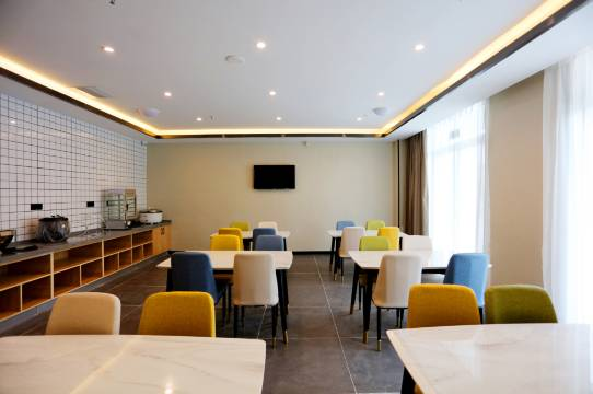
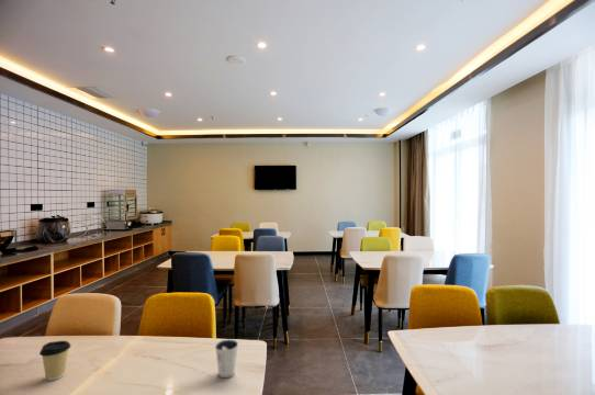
+ dixie cup (226, 359)
+ coffee cup (55, 360)
